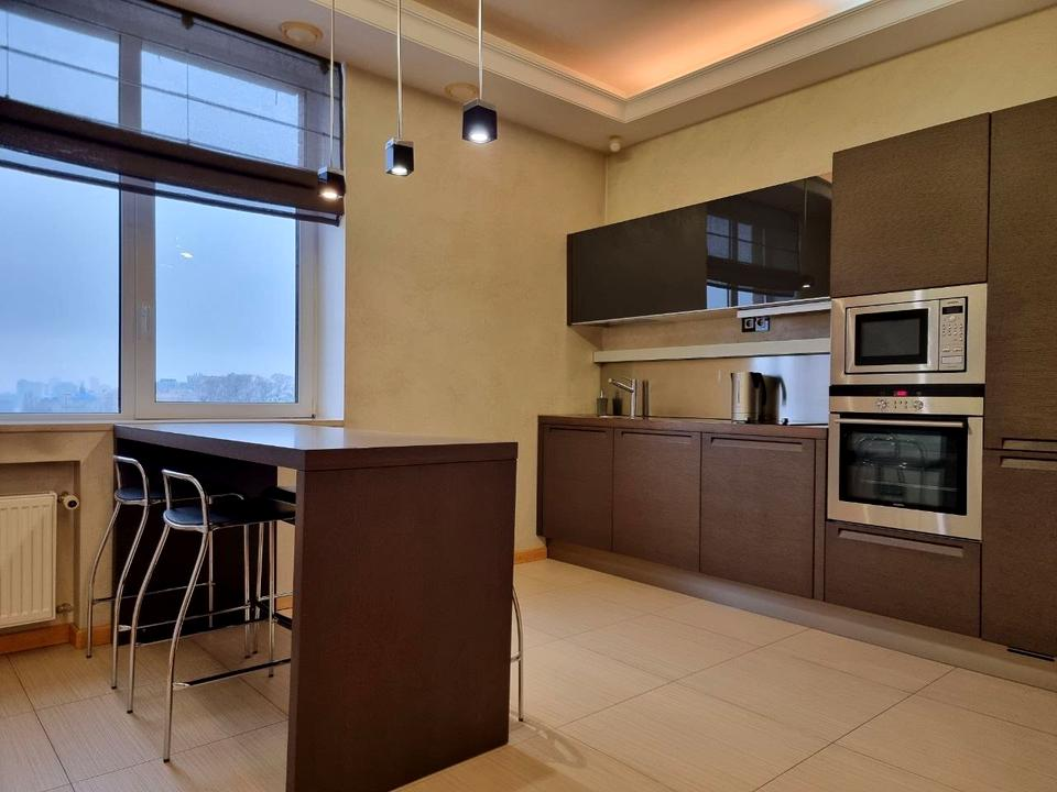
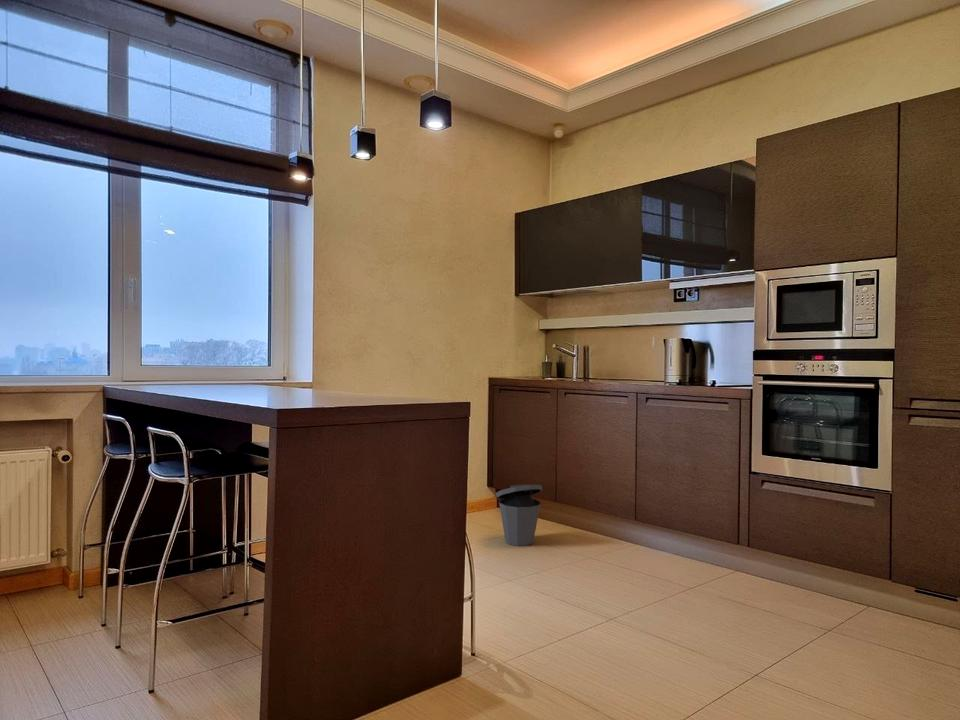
+ trash can (518, 510)
